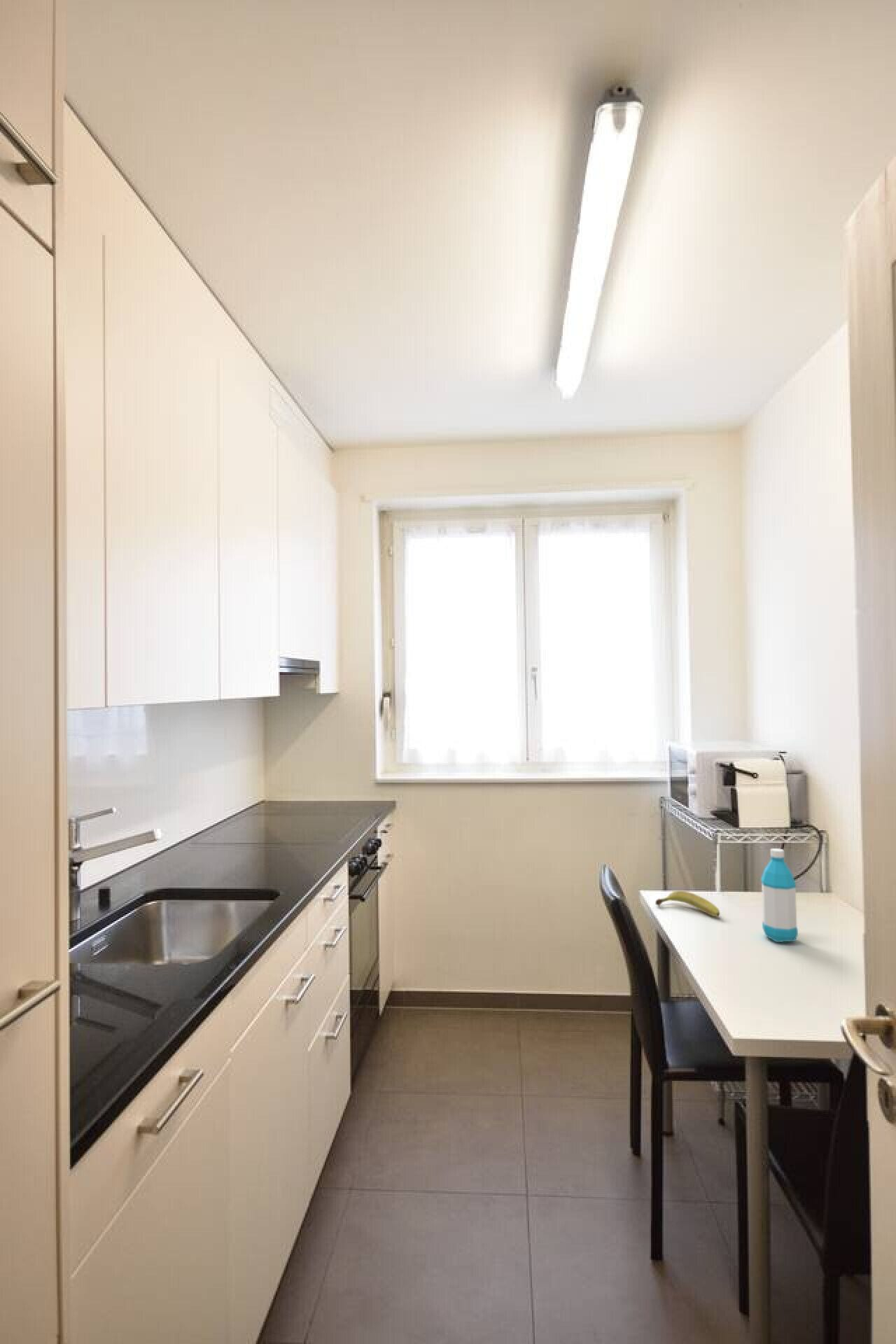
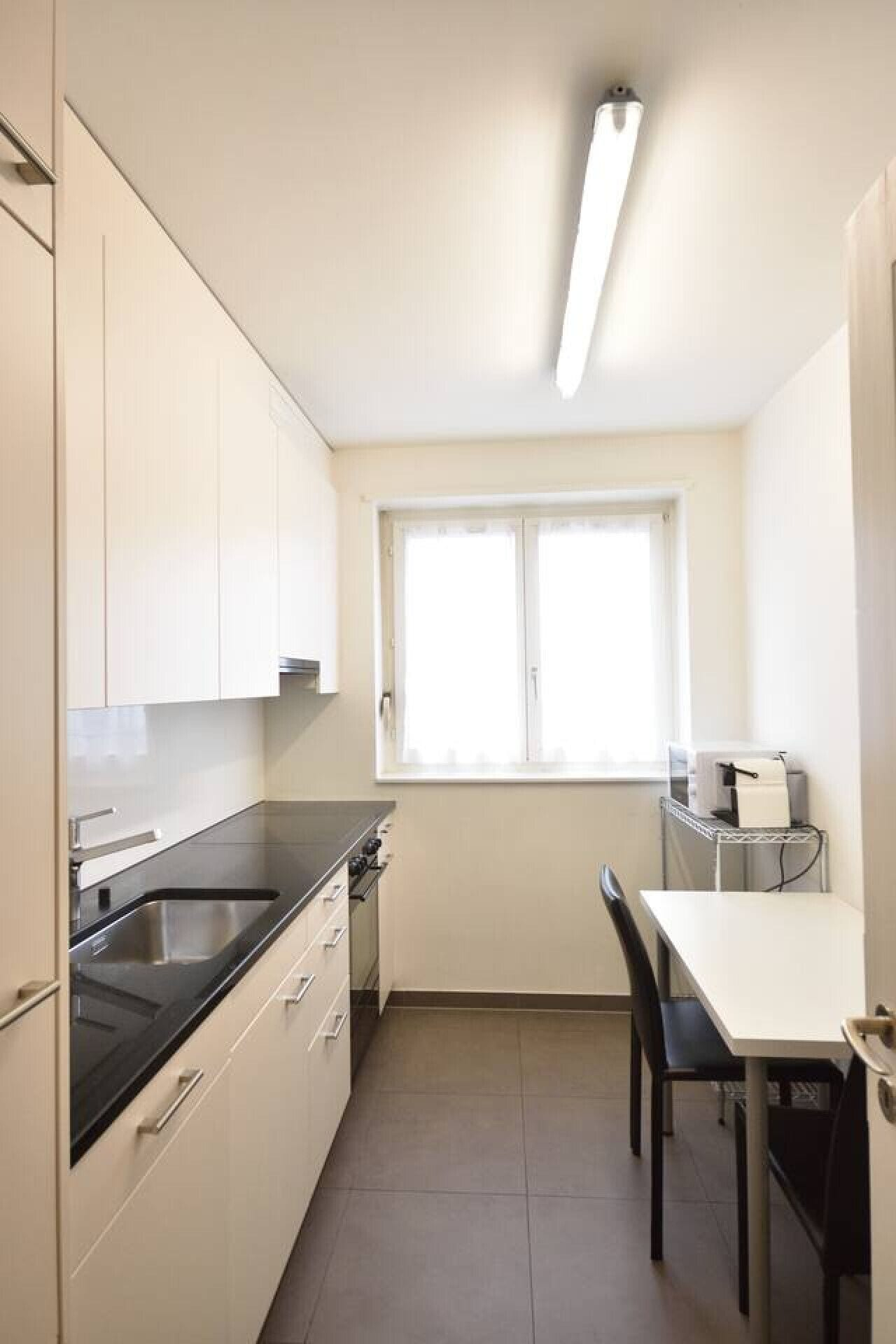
- fruit (688, 902)
- water bottle (778, 894)
